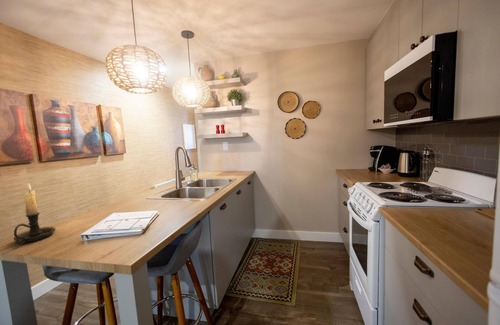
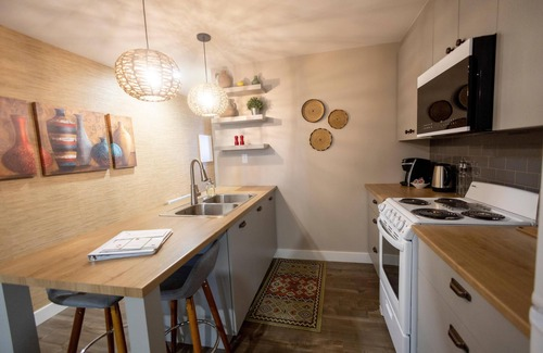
- candle holder (28, 211)
